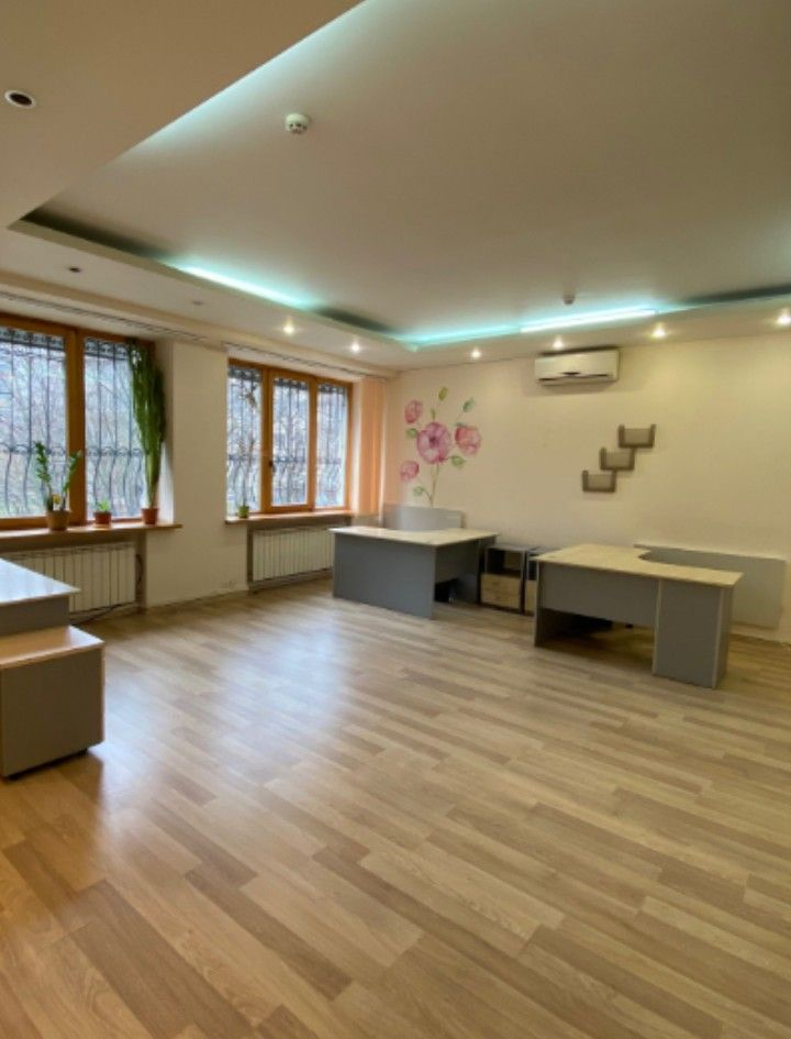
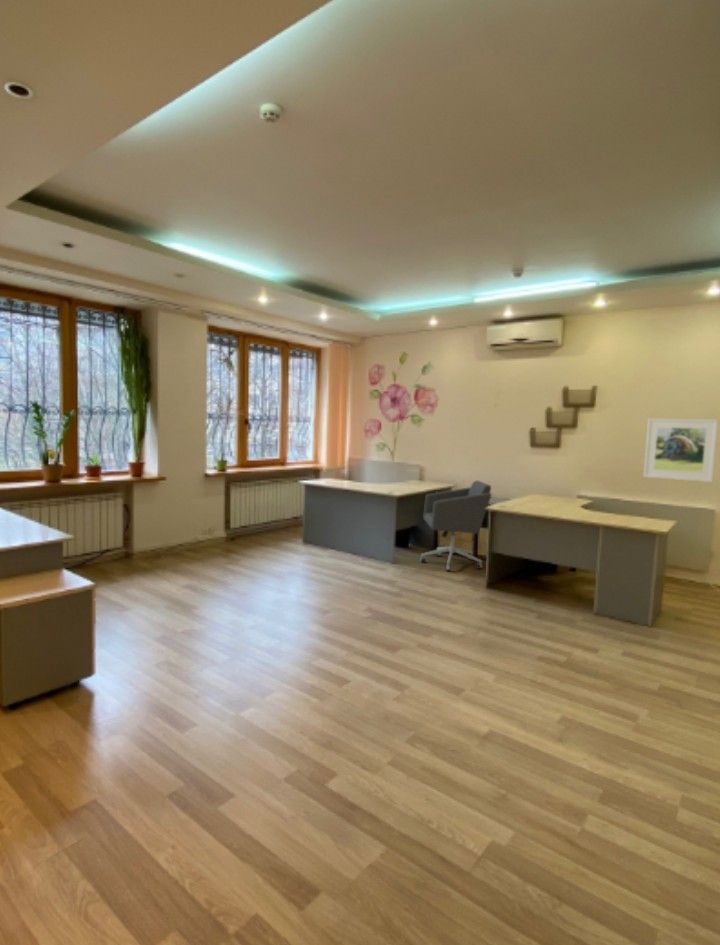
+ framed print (679, 449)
+ office chair (454, 522)
